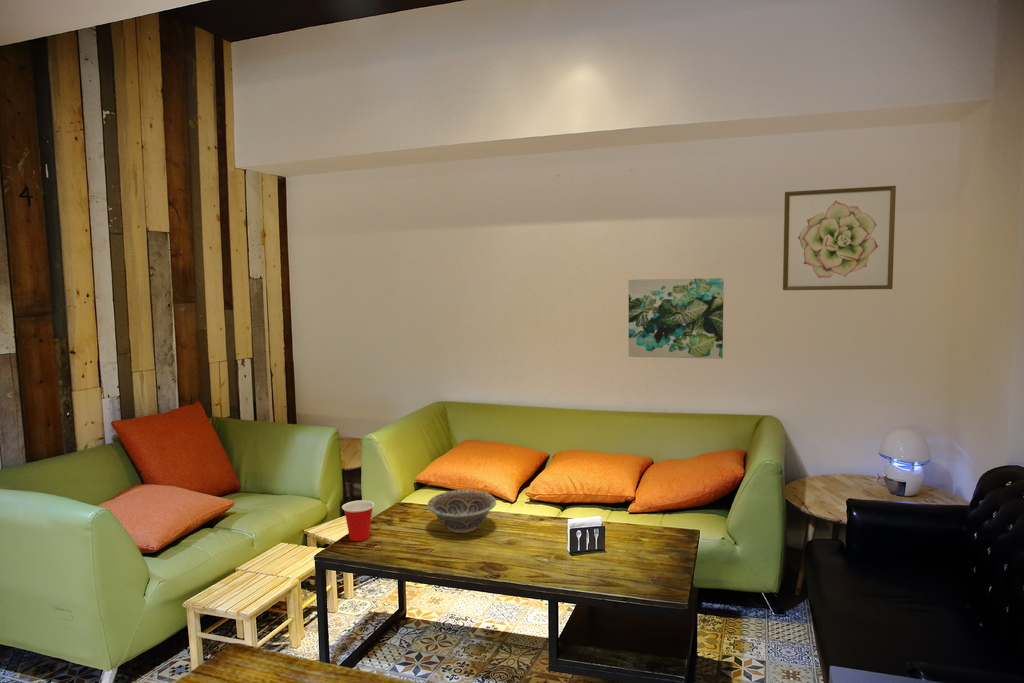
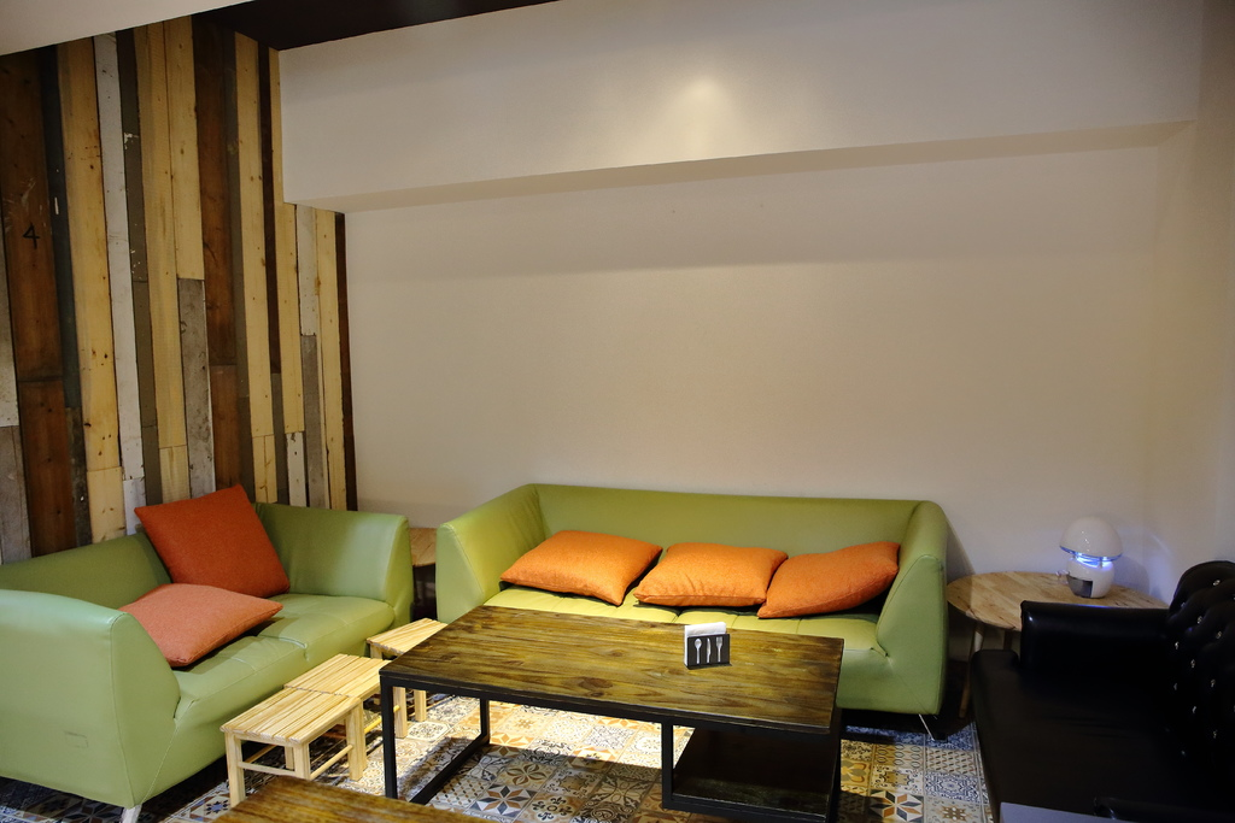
- decorative bowl (462, 514)
- wall art (675, 318)
- wall art (837, 239)
- cup (358, 521)
